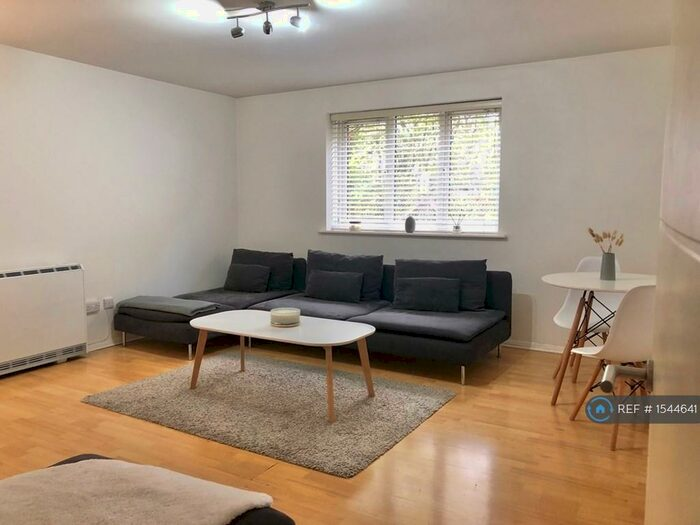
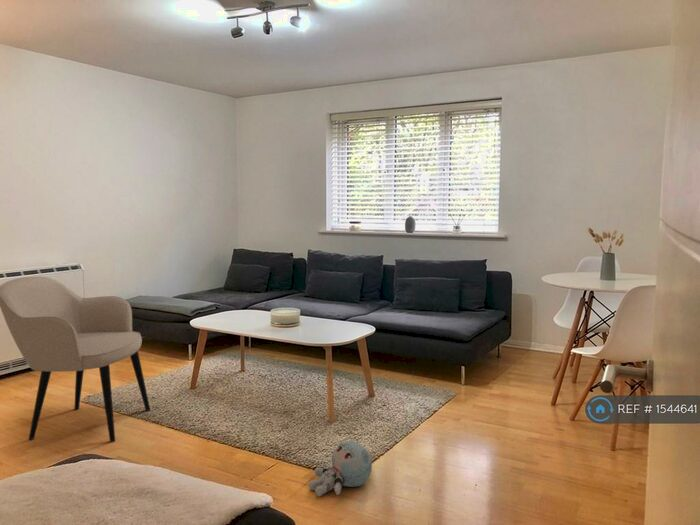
+ armchair (76, 352)
+ plush toy (341, 466)
